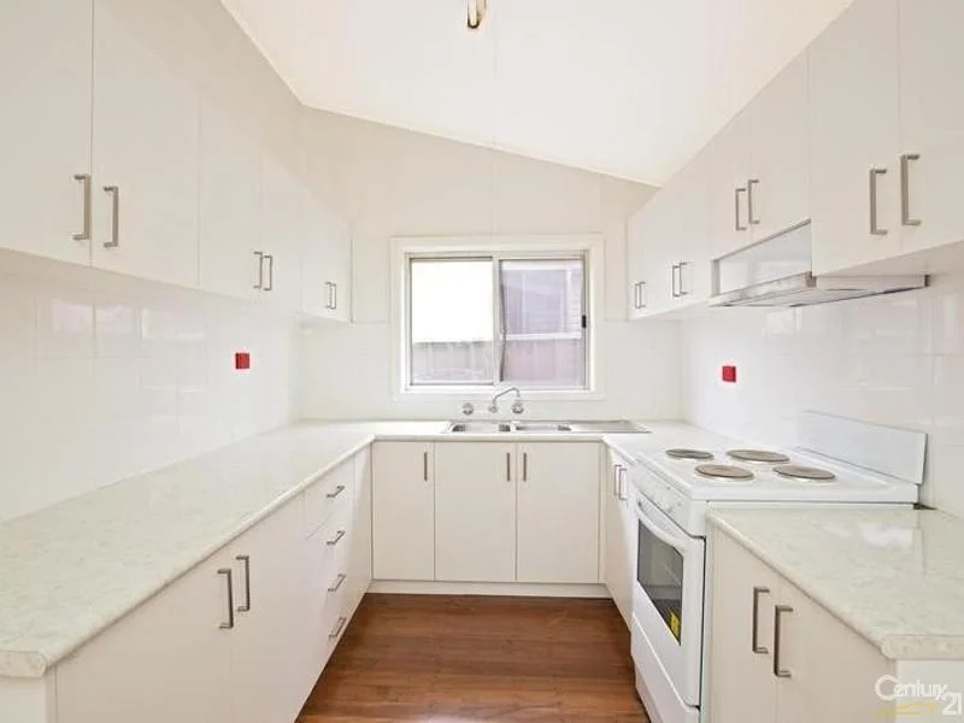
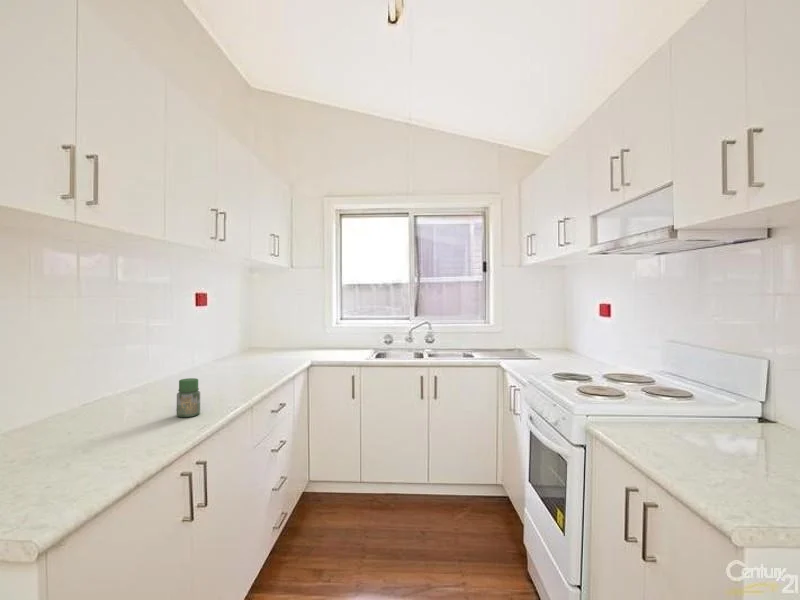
+ jar (188, 397)
